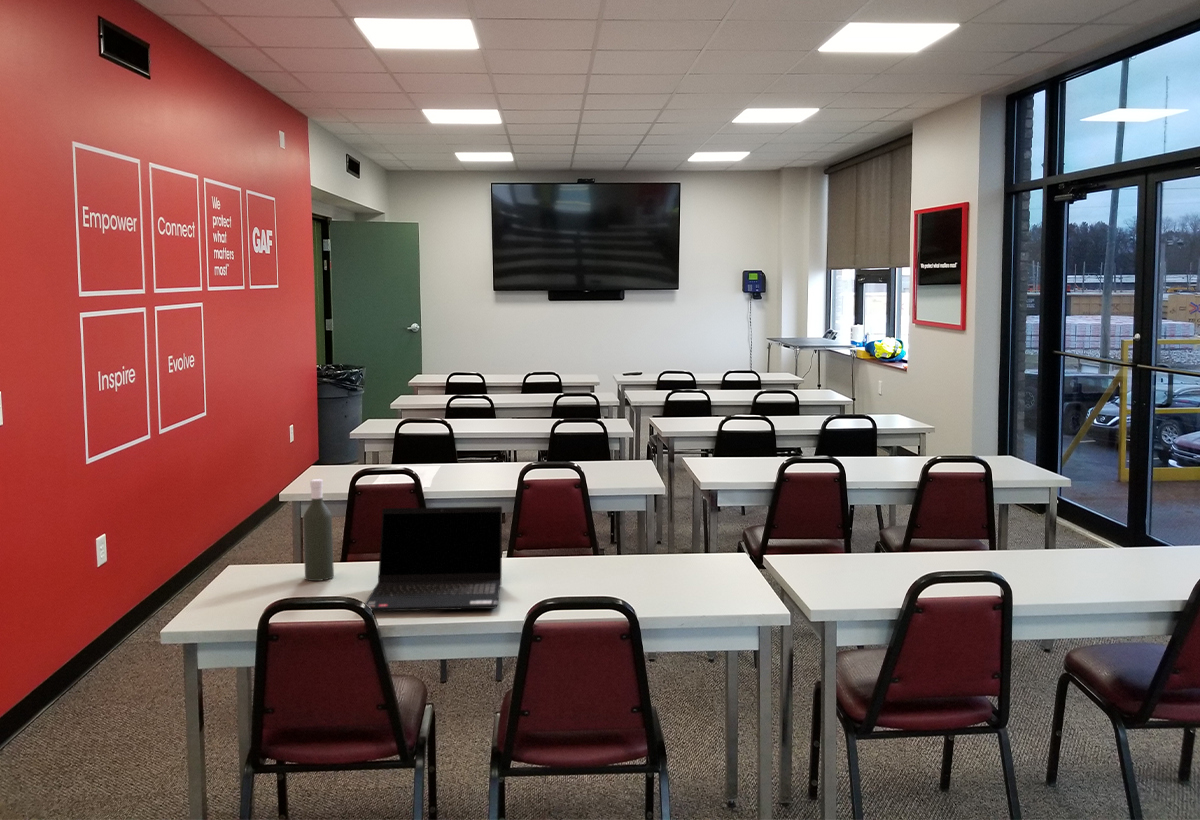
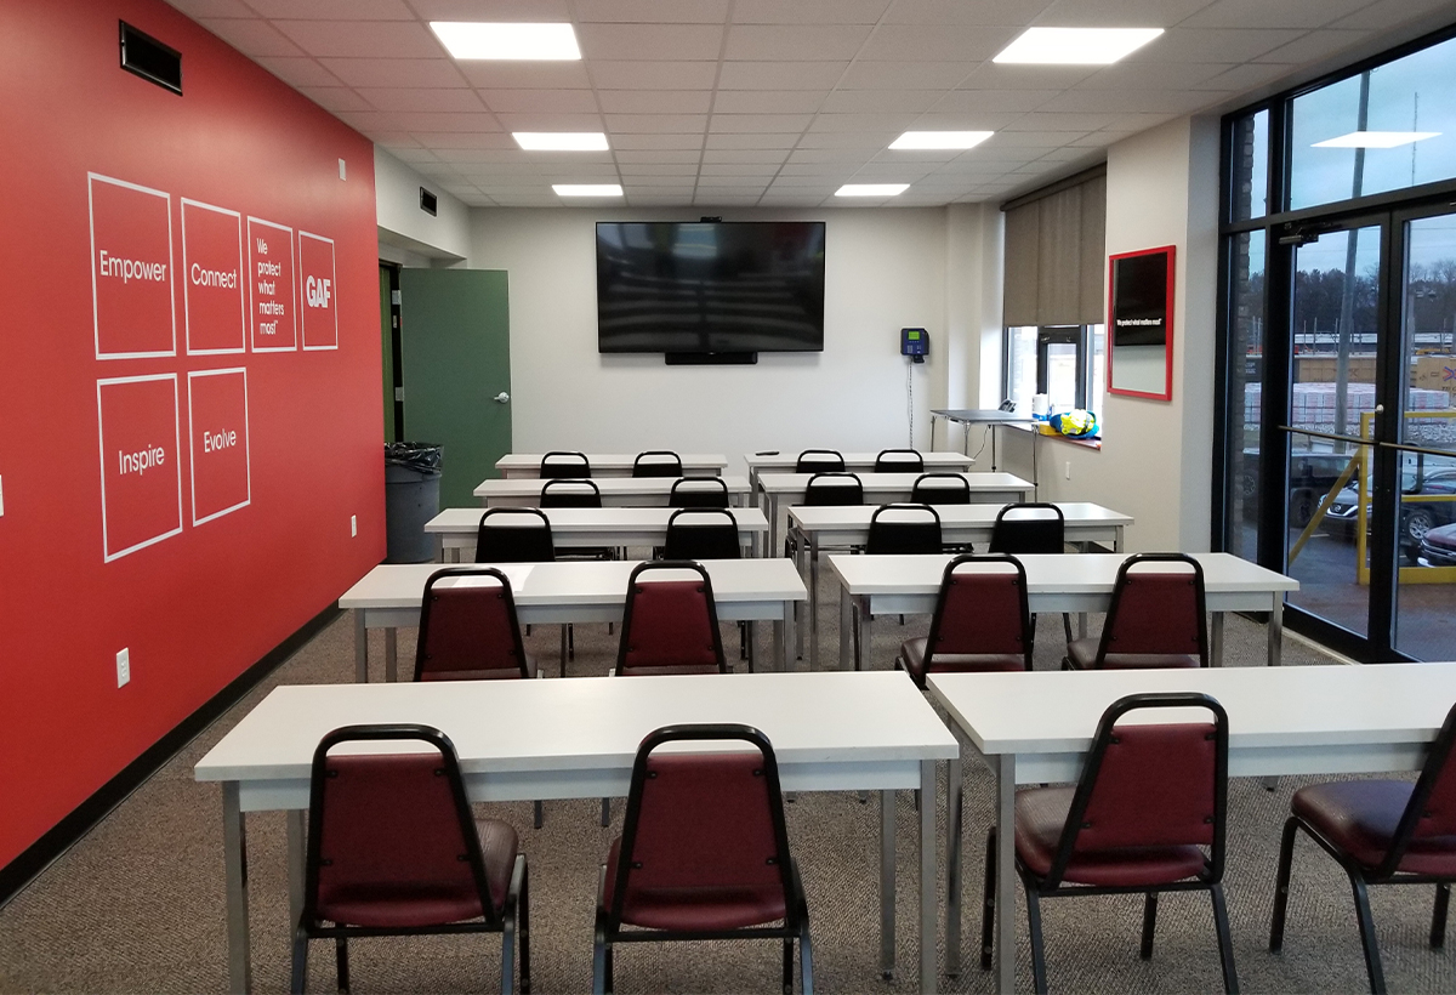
- laptop computer (436, 556)
- bottle (318, 528)
